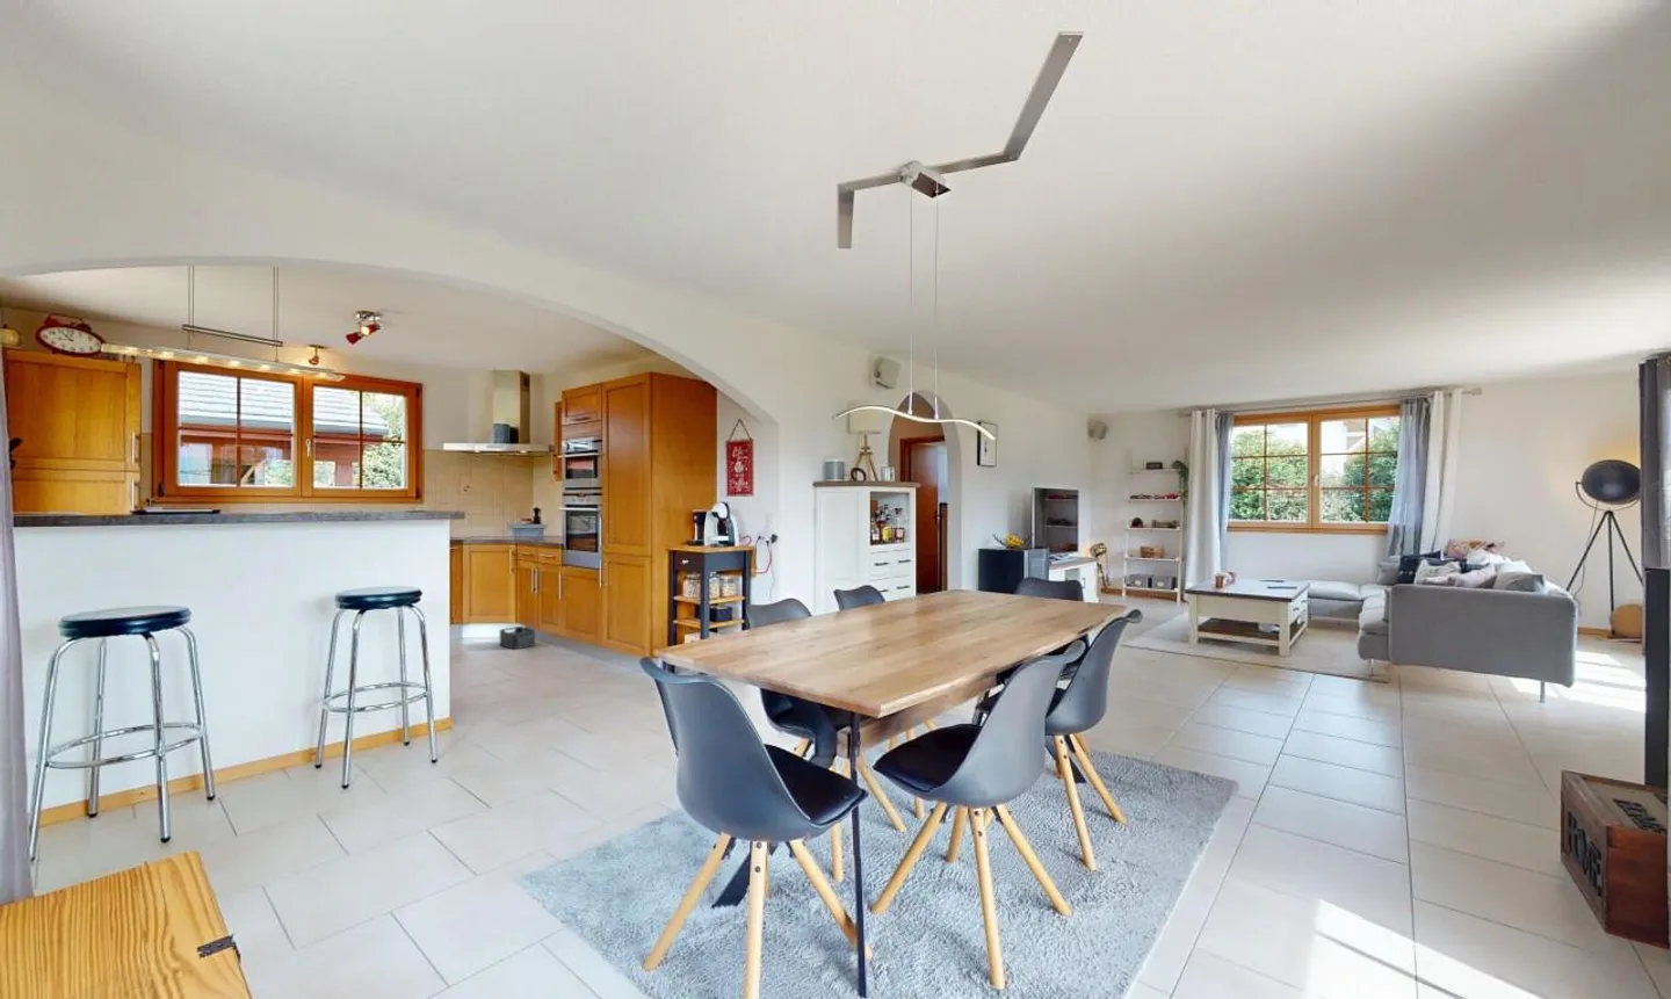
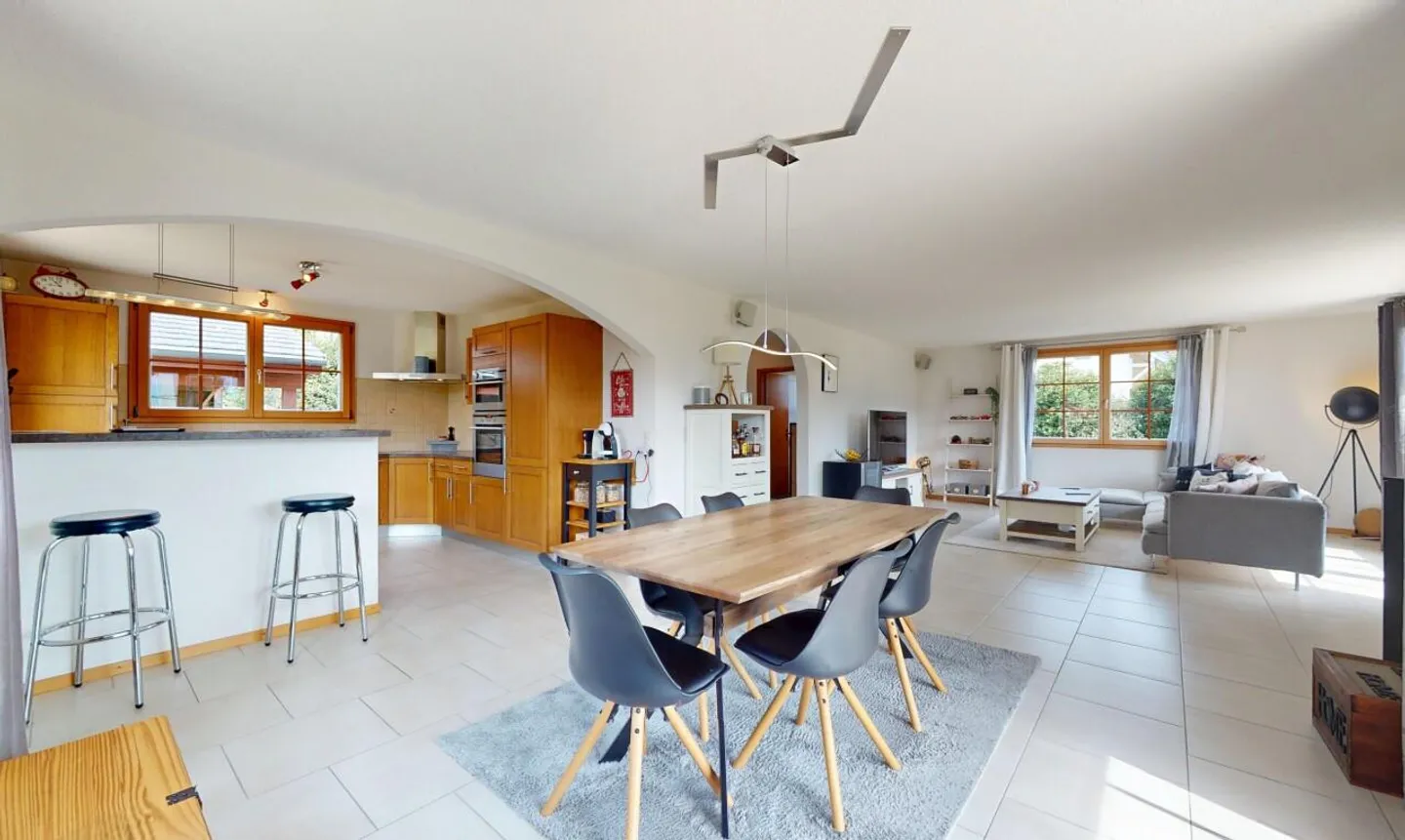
- storage bin (516, 637)
